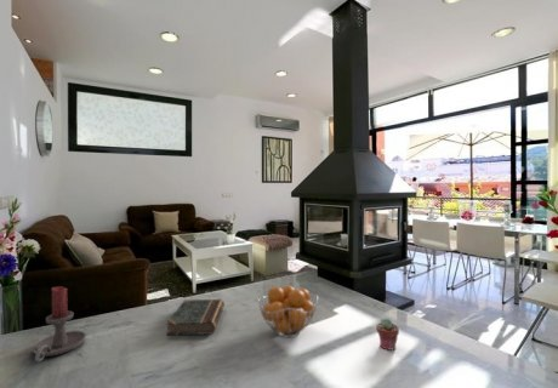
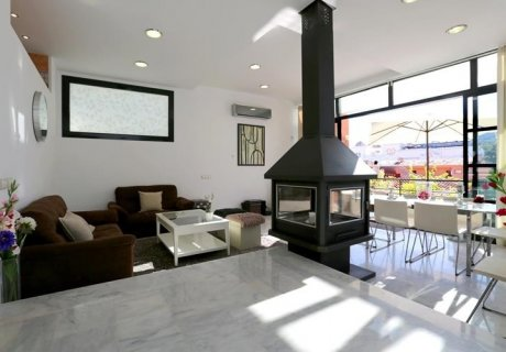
- potted succulent (387, 332)
- book (198, 314)
- candle holder (56, 319)
- fruit basket (287, 309)
